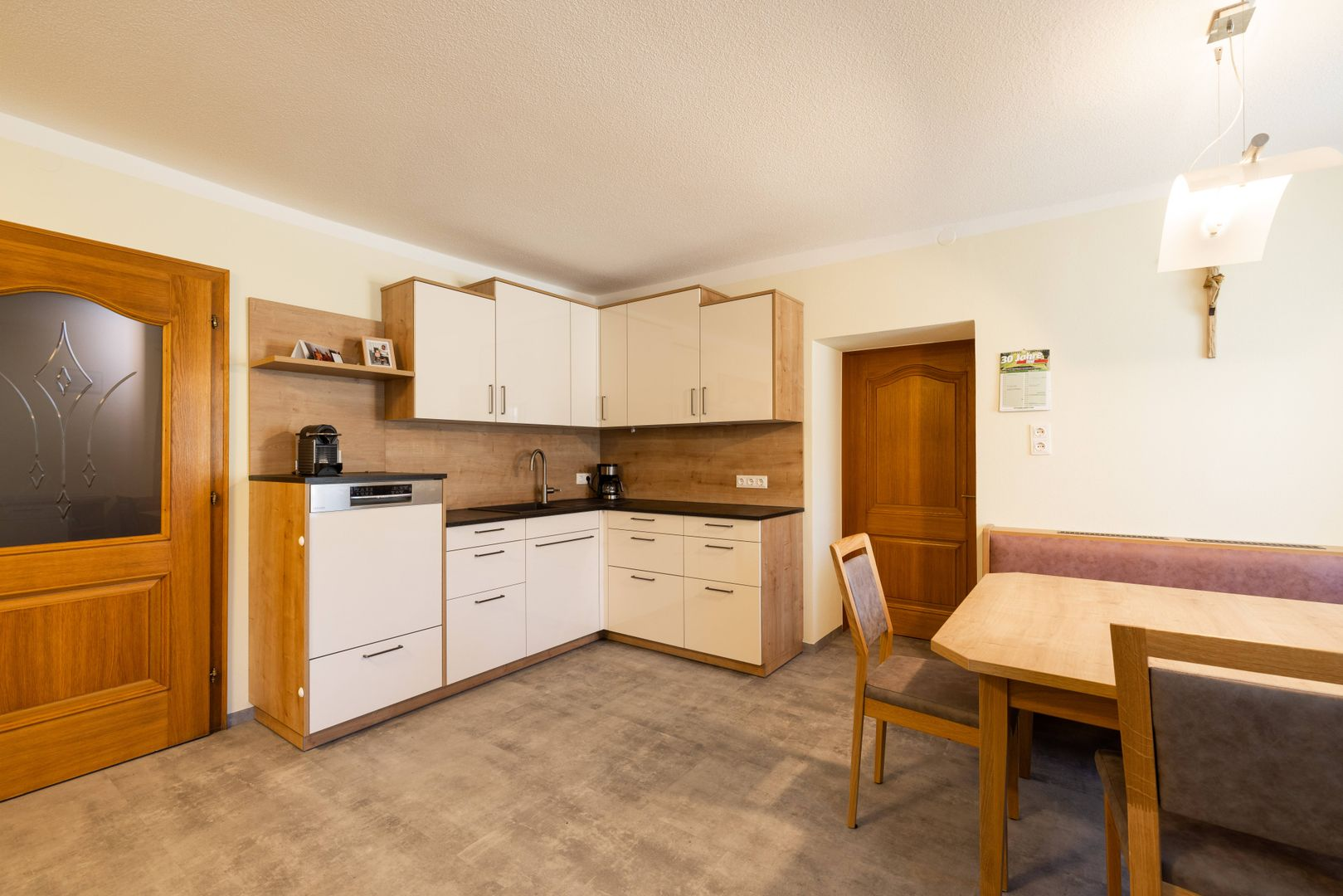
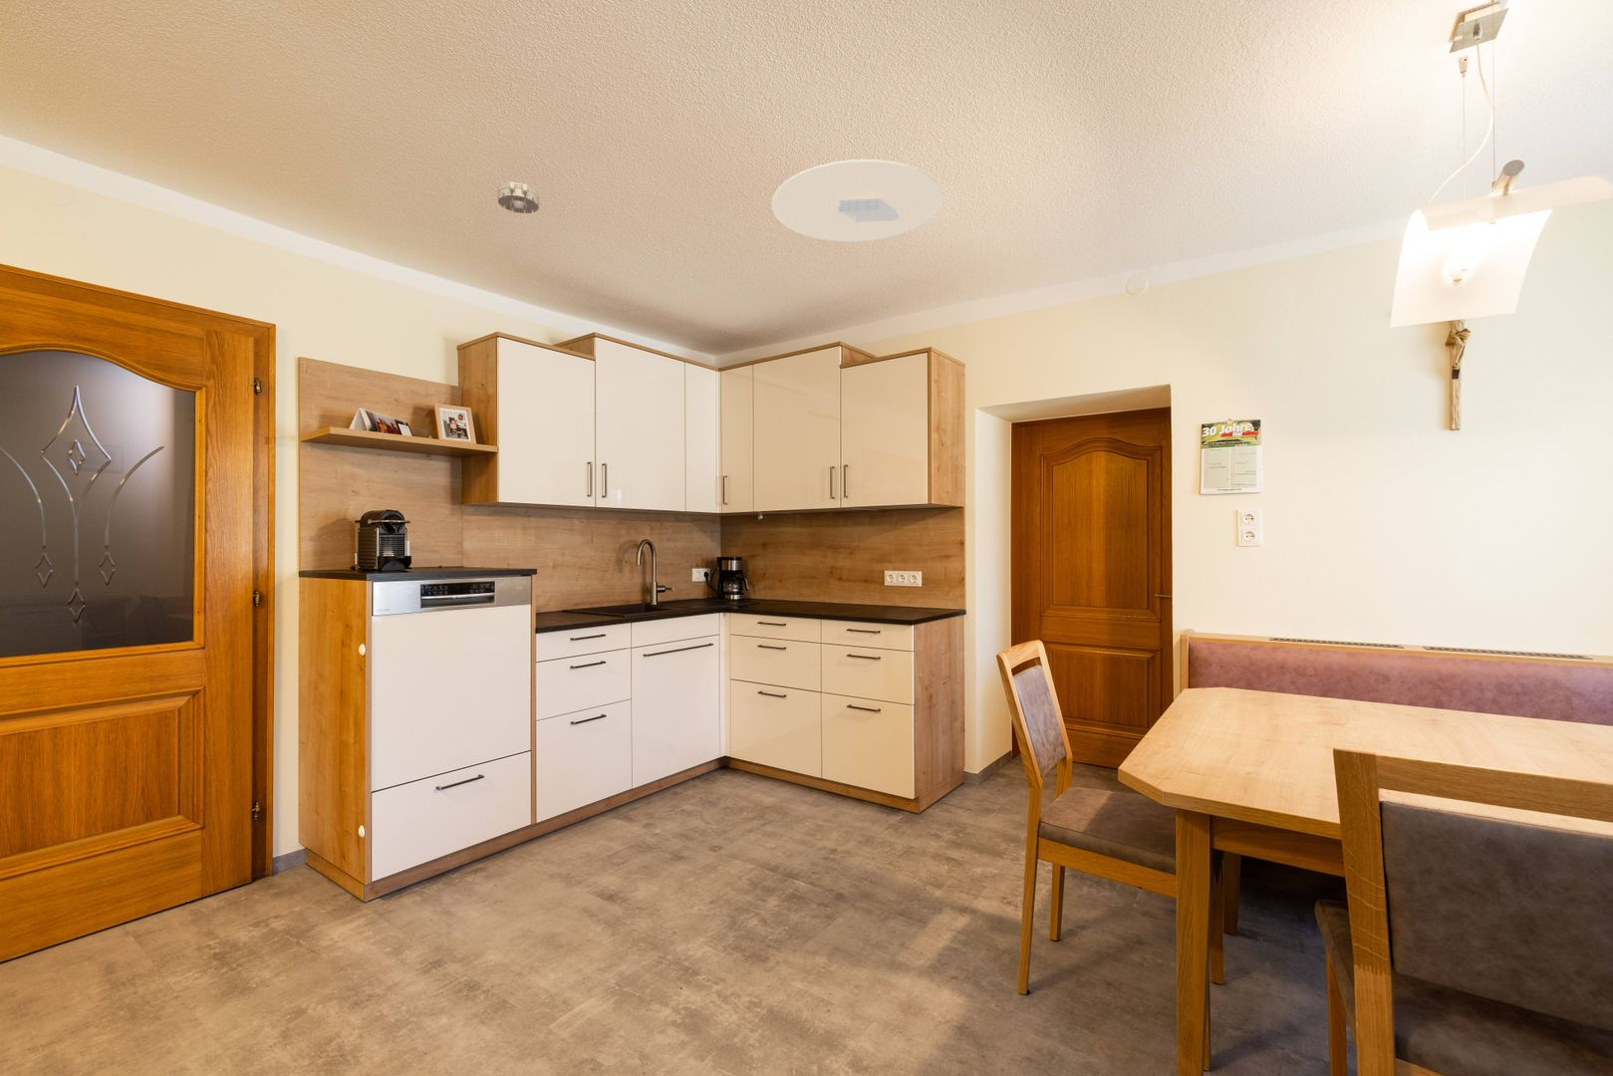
+ smoke detector (518, 196)
+ ceiling light (856, 197)
